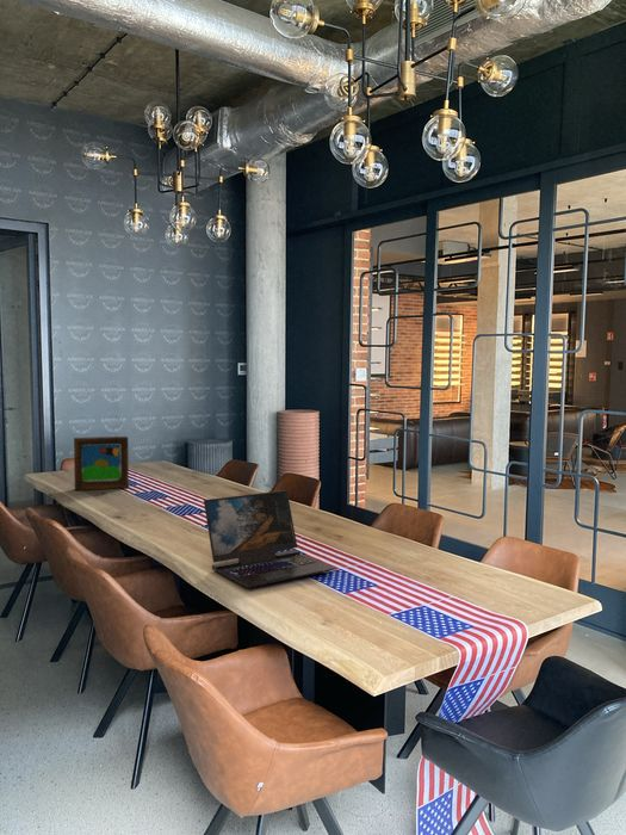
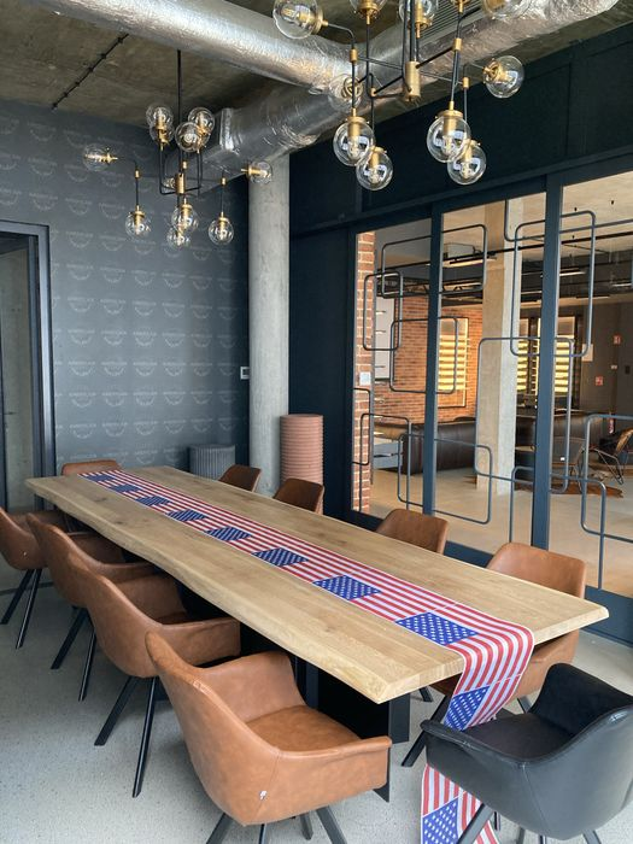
- picture frame (101, 463)
- laptop (268, 536)
